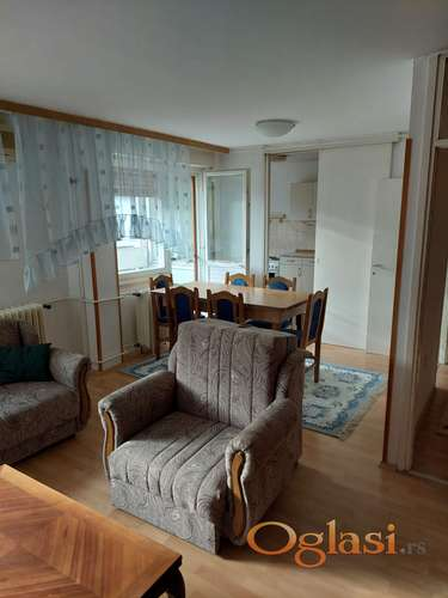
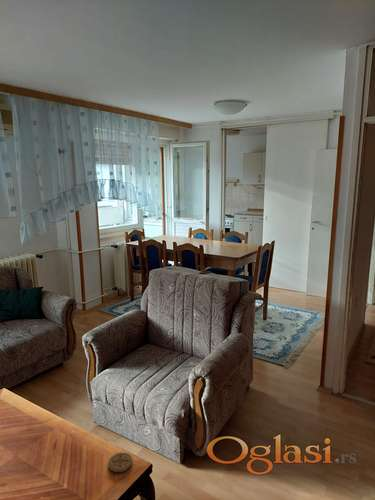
+ coaster (120, 462)
